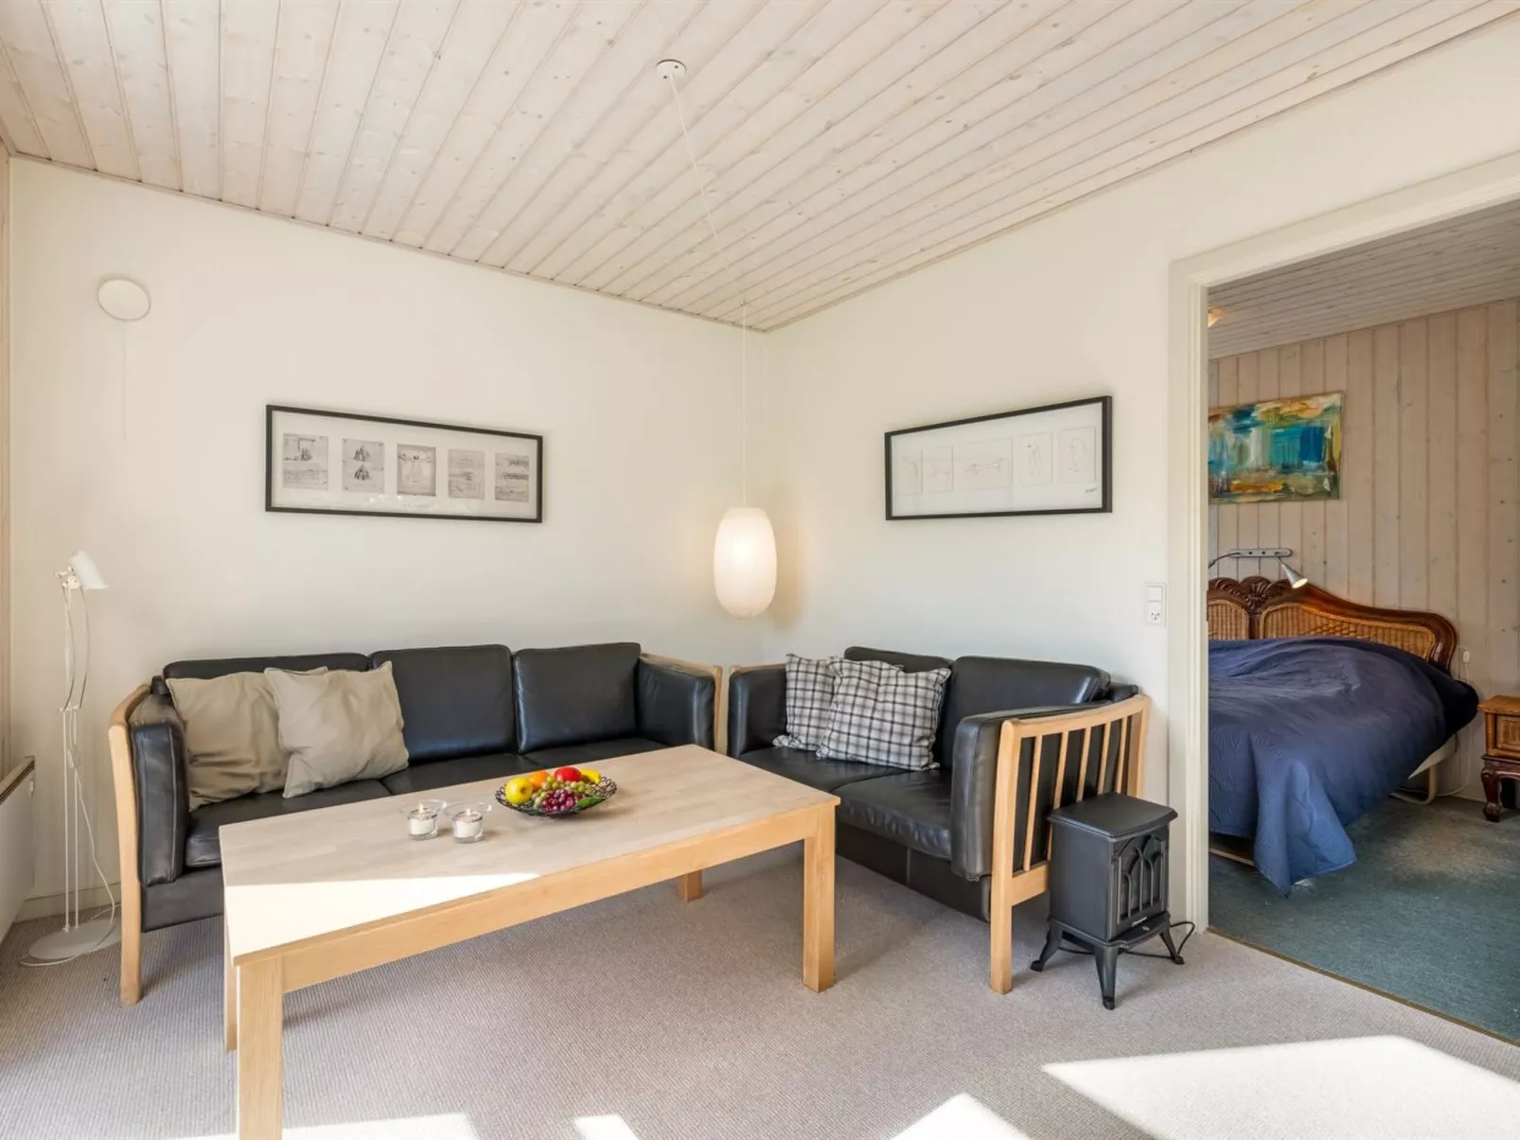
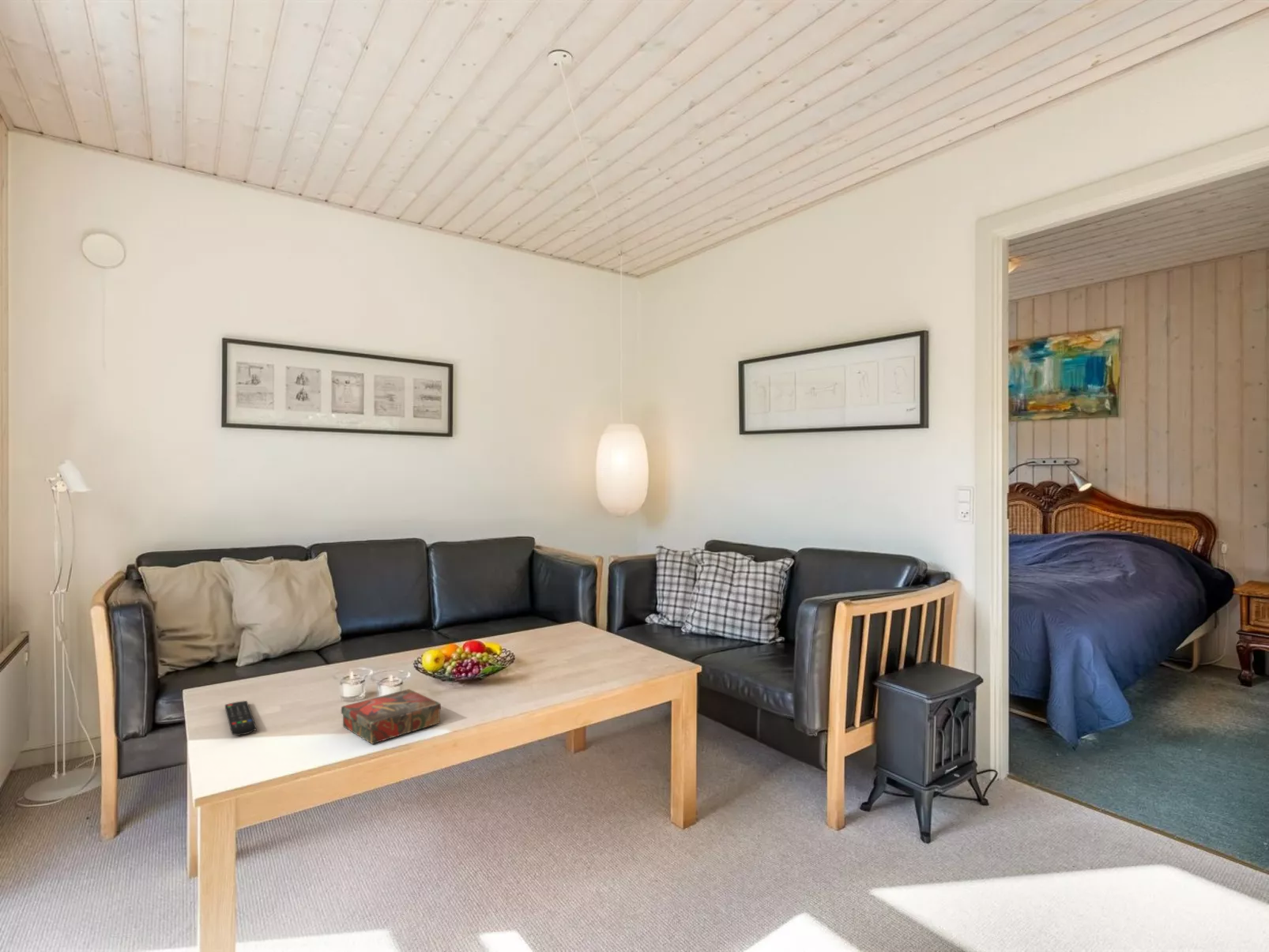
+ book (391, 714)
+ remote control (239, 717)
